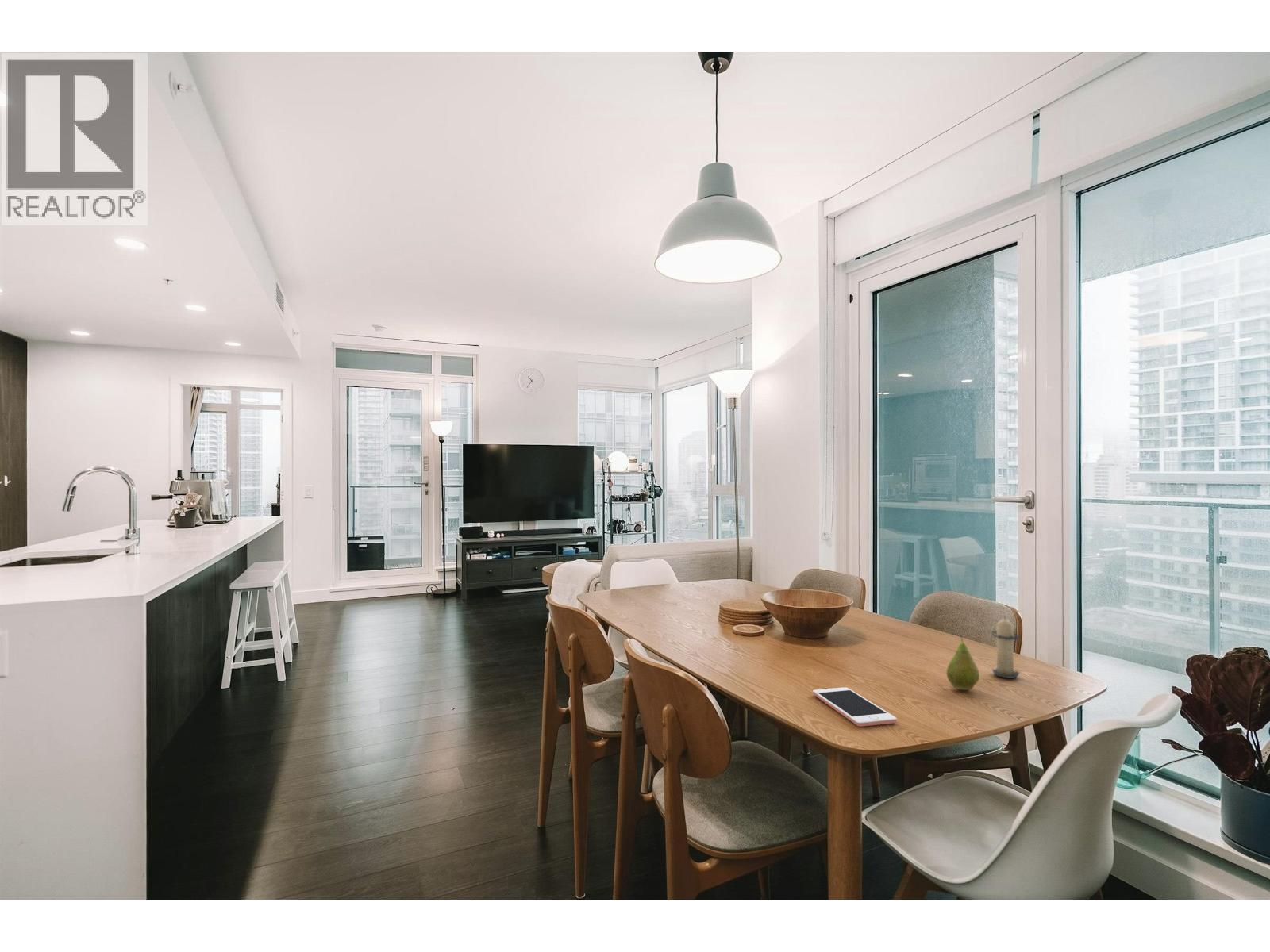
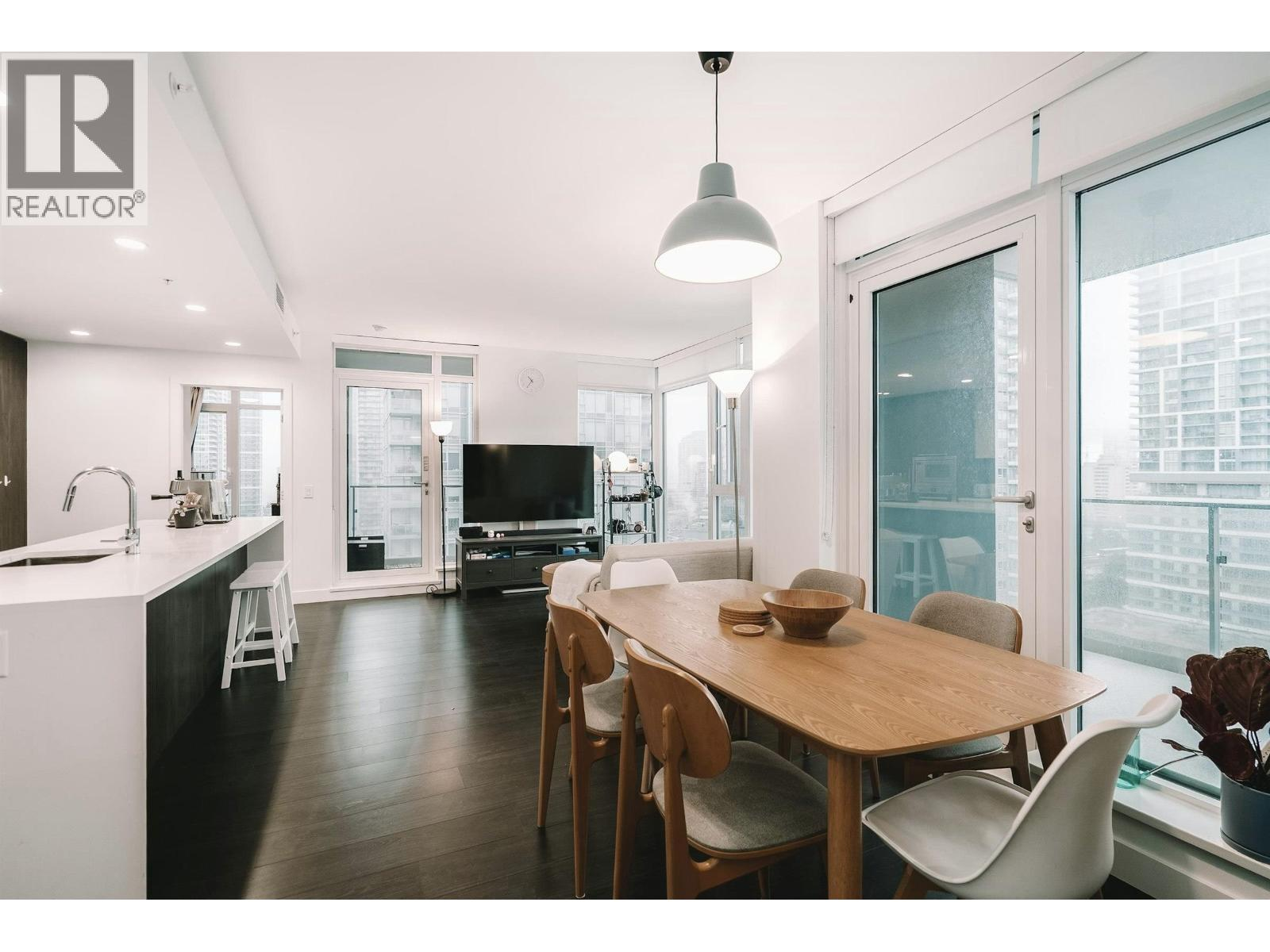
- candle (1005, 645)
- fruit (962, 662)
- cell phone (852, 705)
